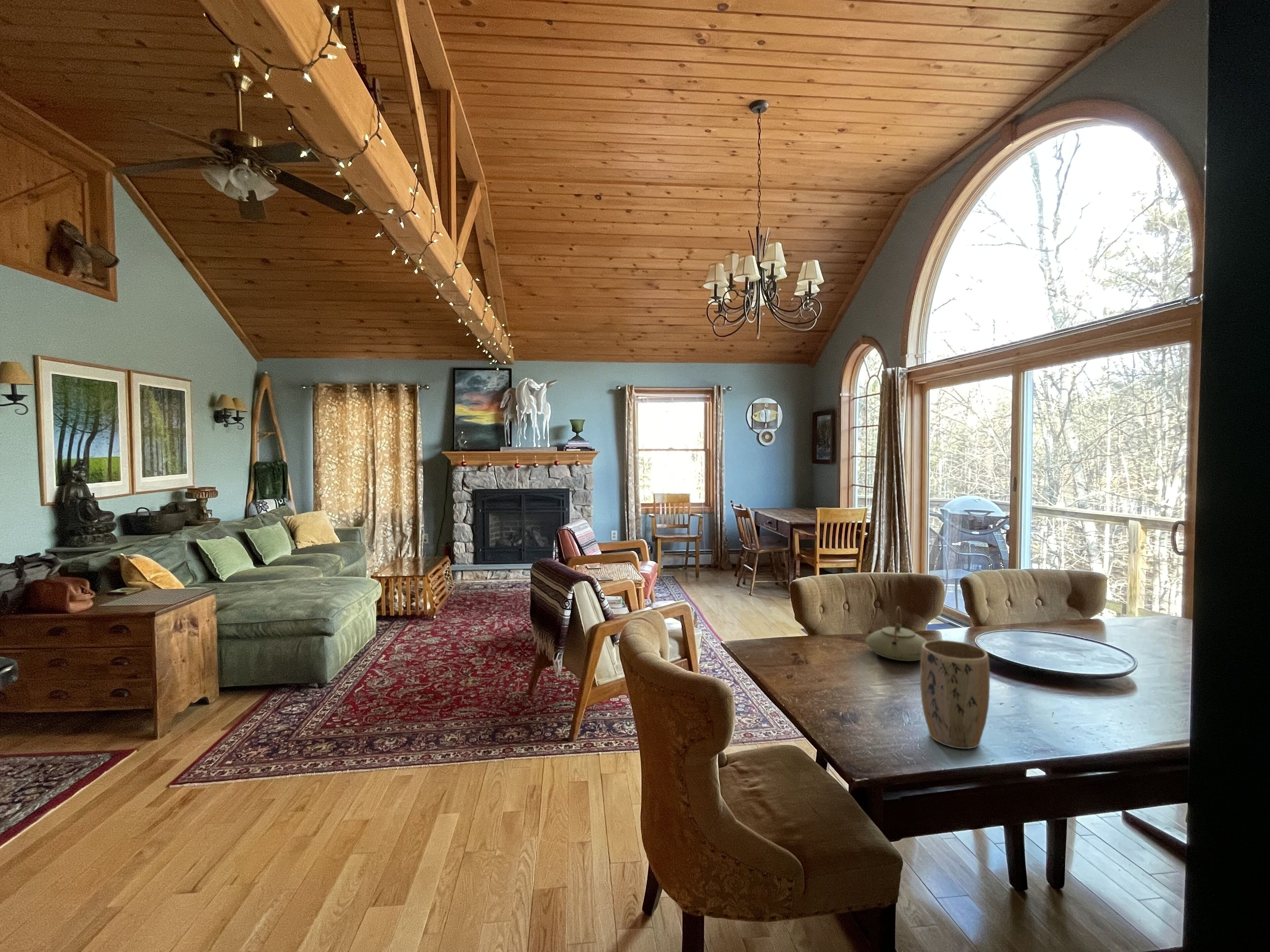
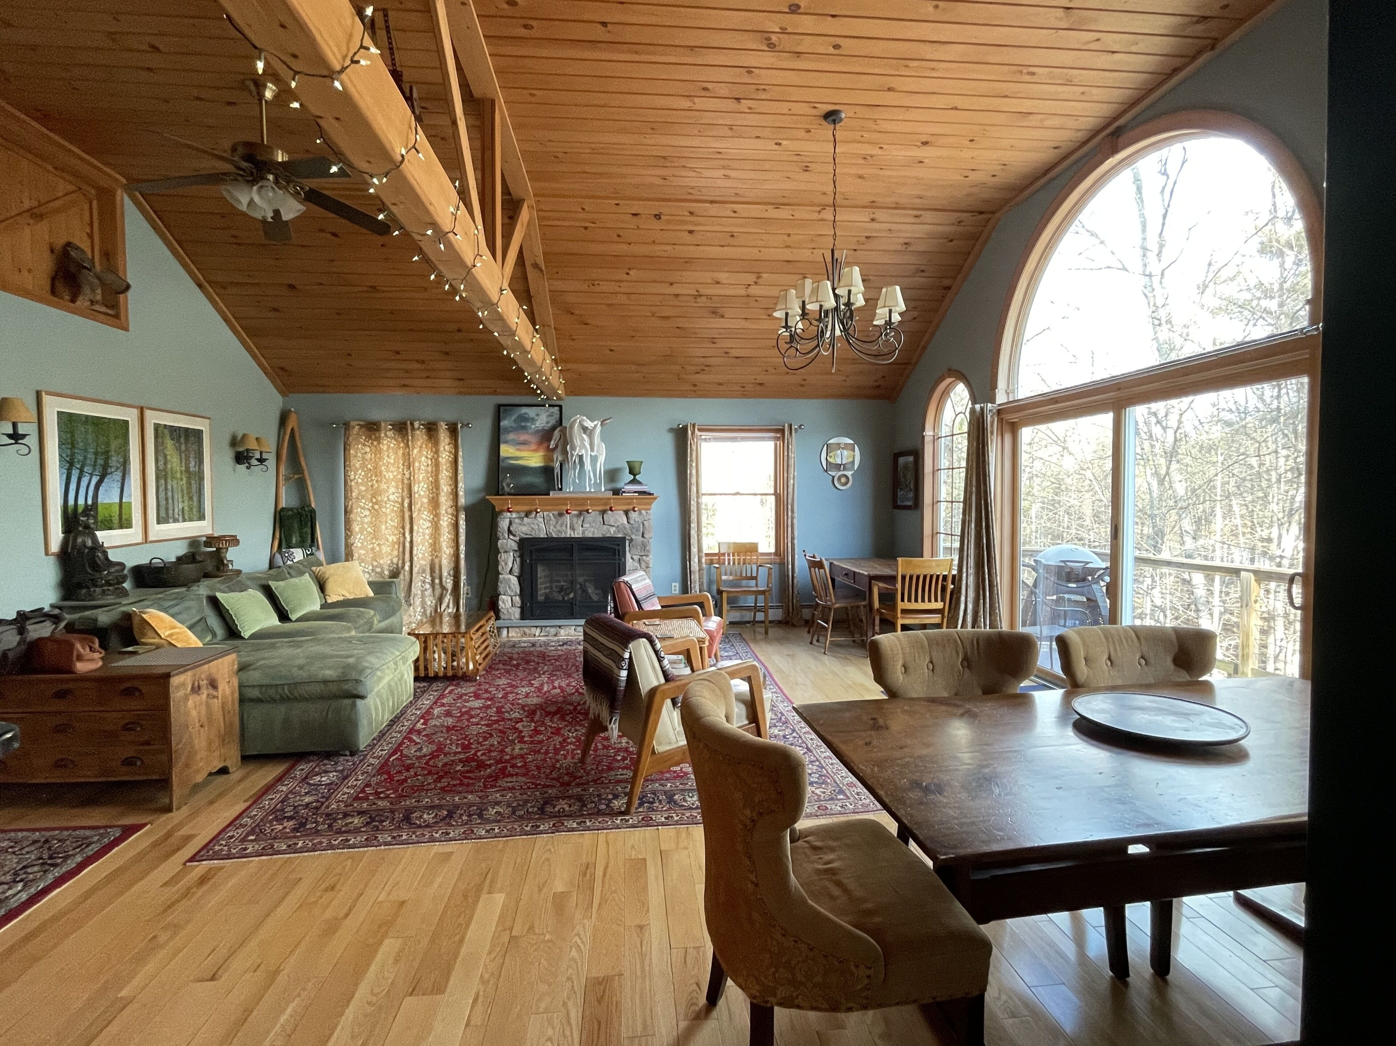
- teapot (898, 632)
- plant pot (954, 694)
